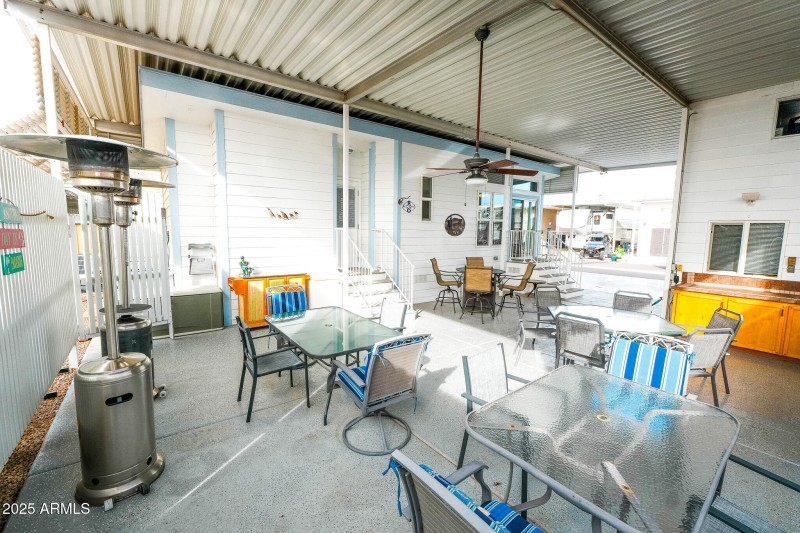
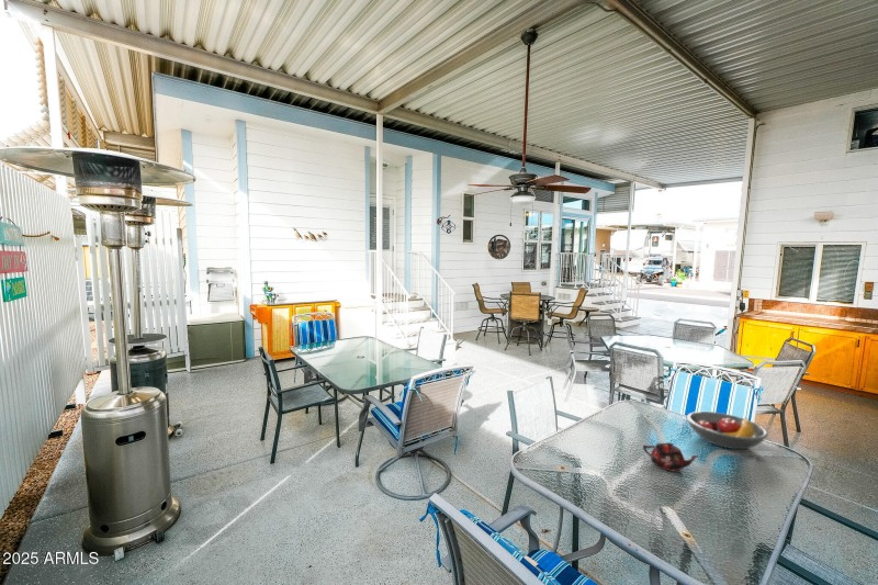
+ teapot (669, 454)
+ fruit bowl (724, 430)
